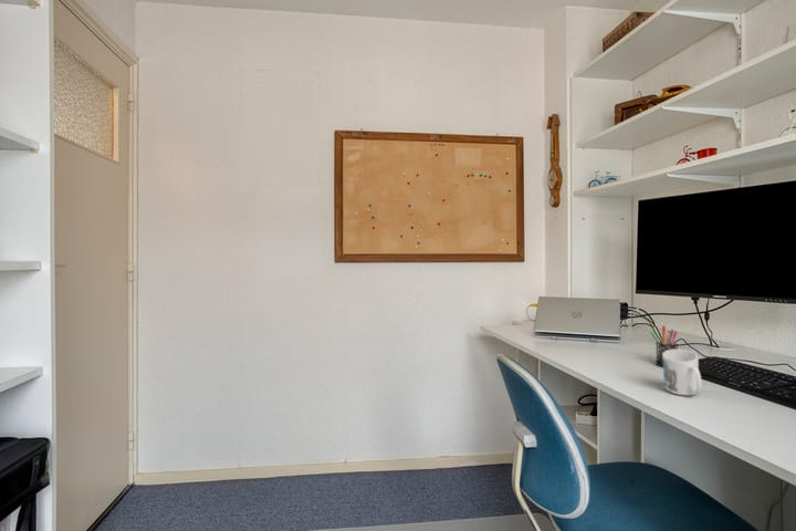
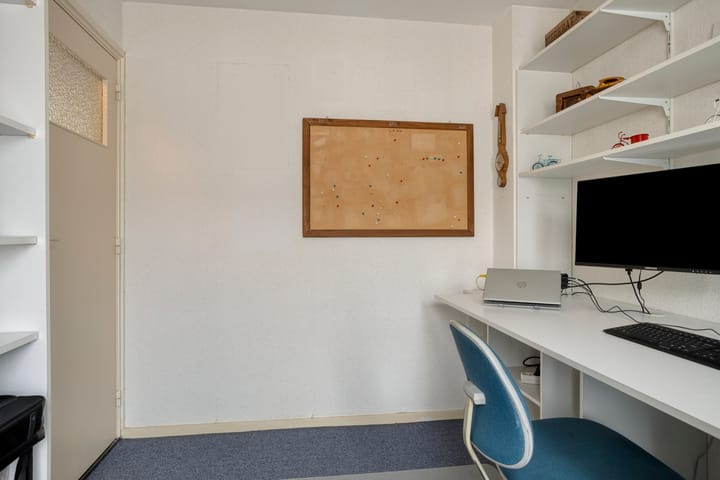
- pen holder (663, 345)
- mug (685, 373)
